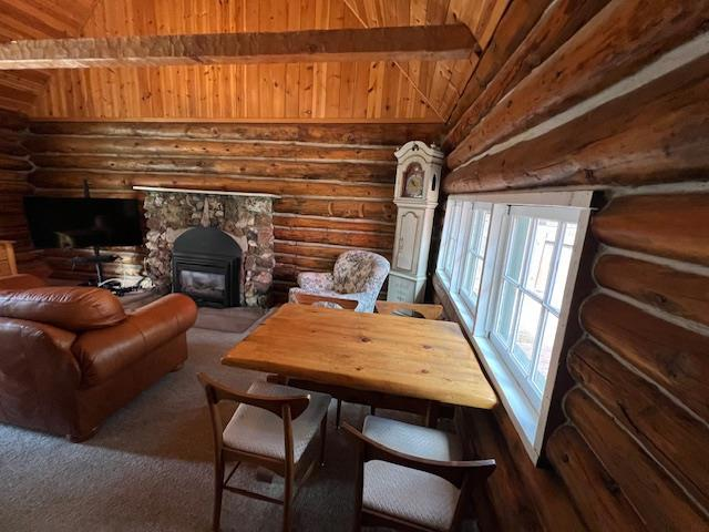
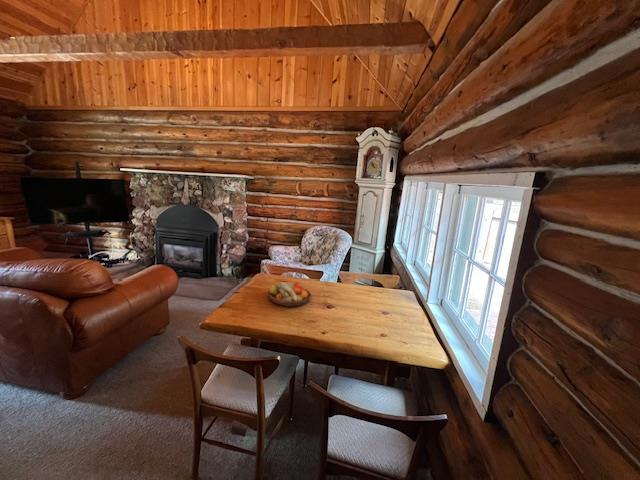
+ fruit bowl (289, 291)
